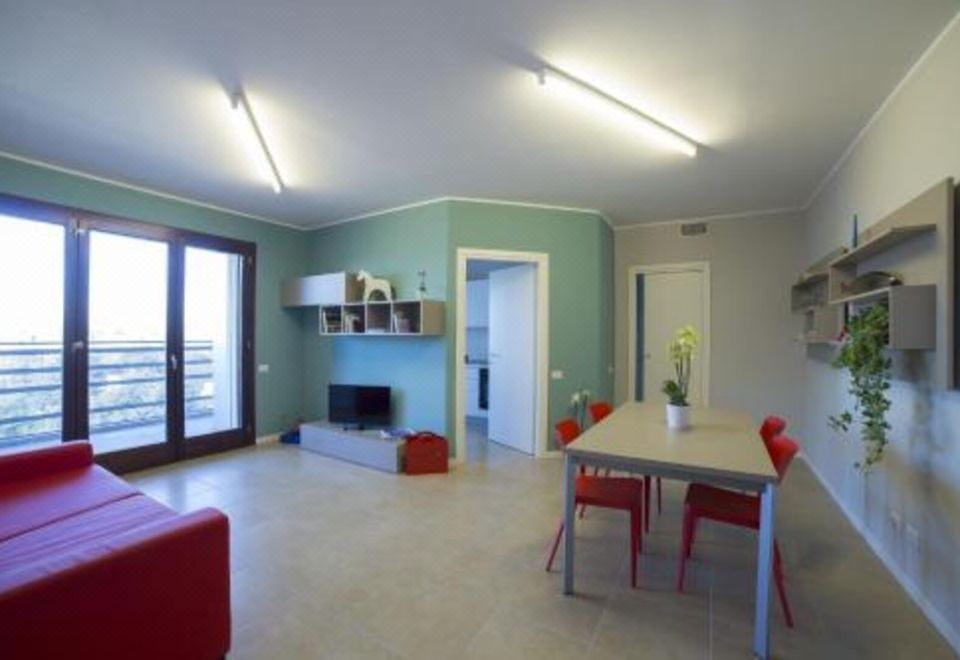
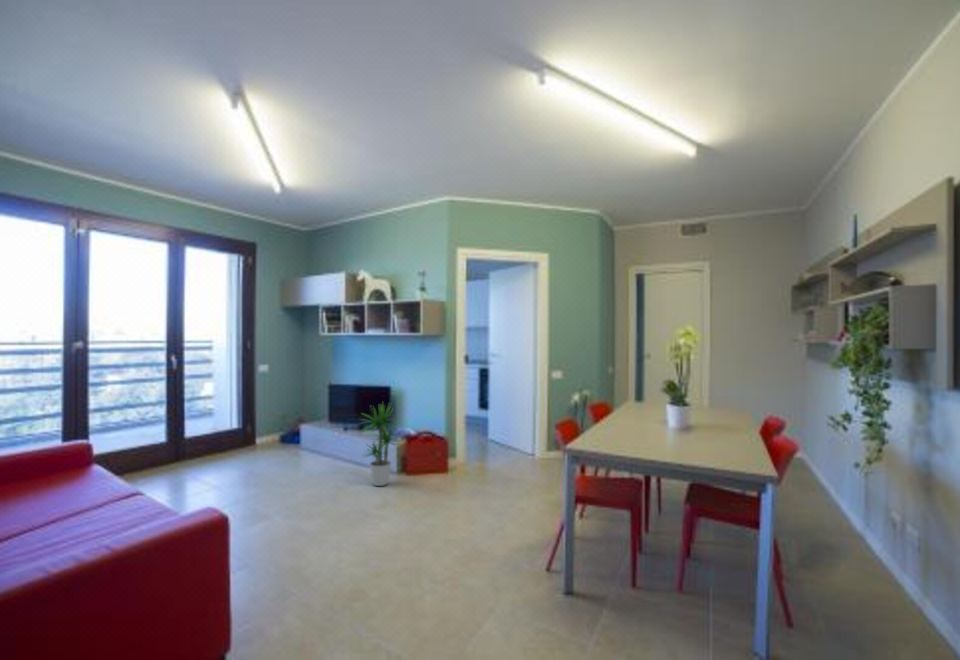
+ potted plant (383, 442)
